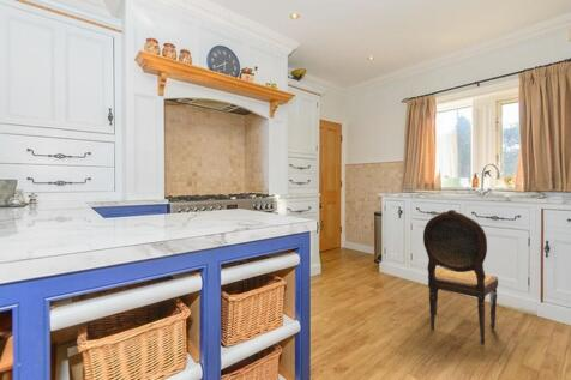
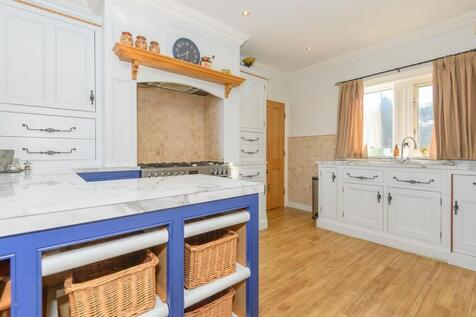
- dining chair (458, 269)
